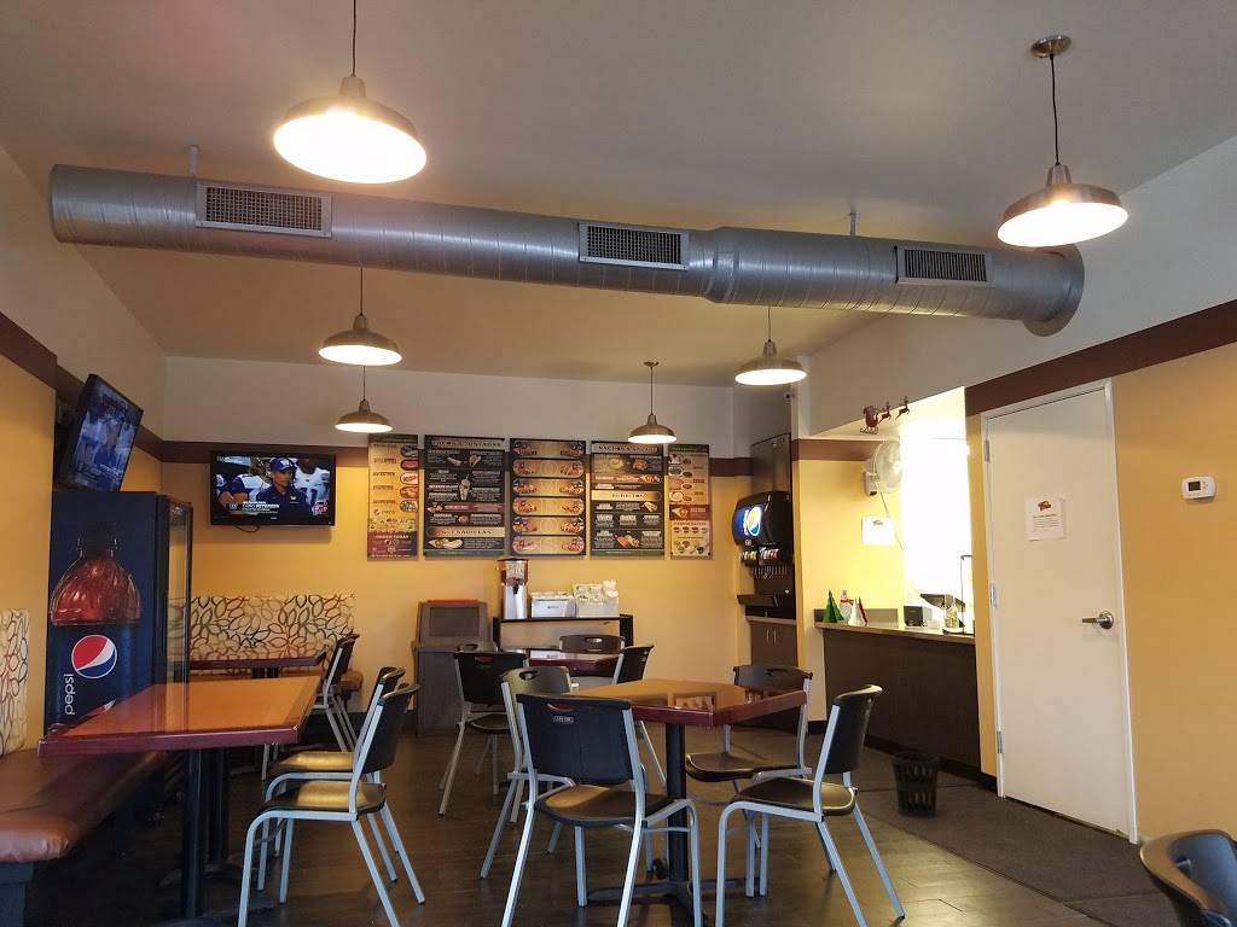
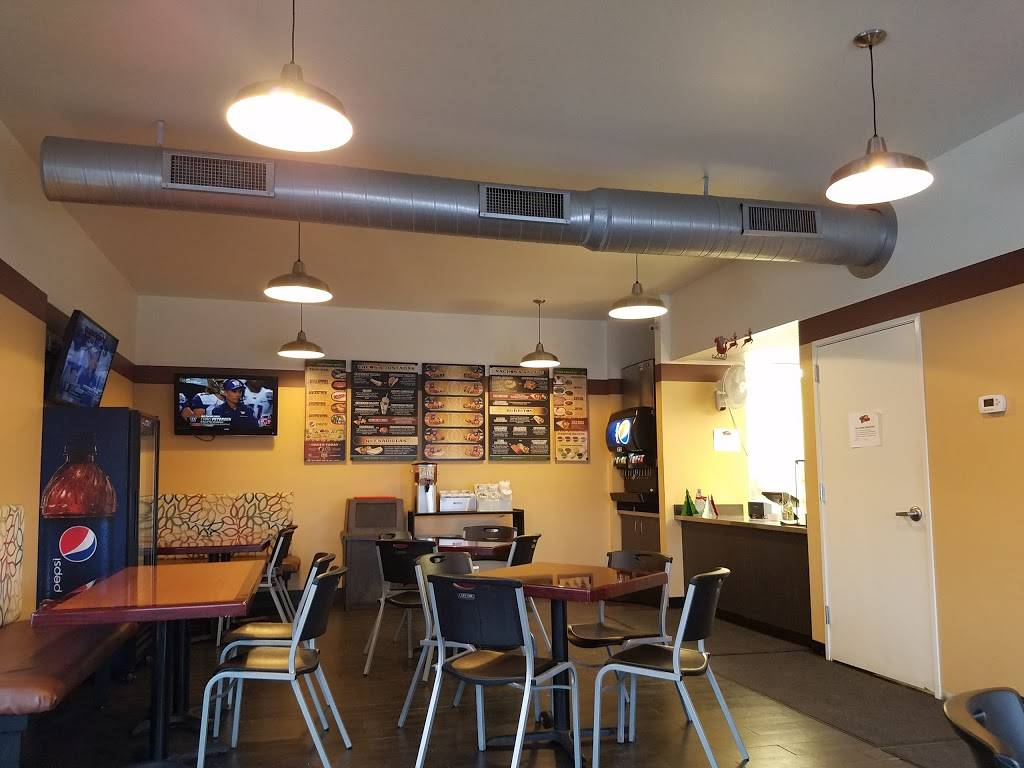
- wastebasket (916, 785)
